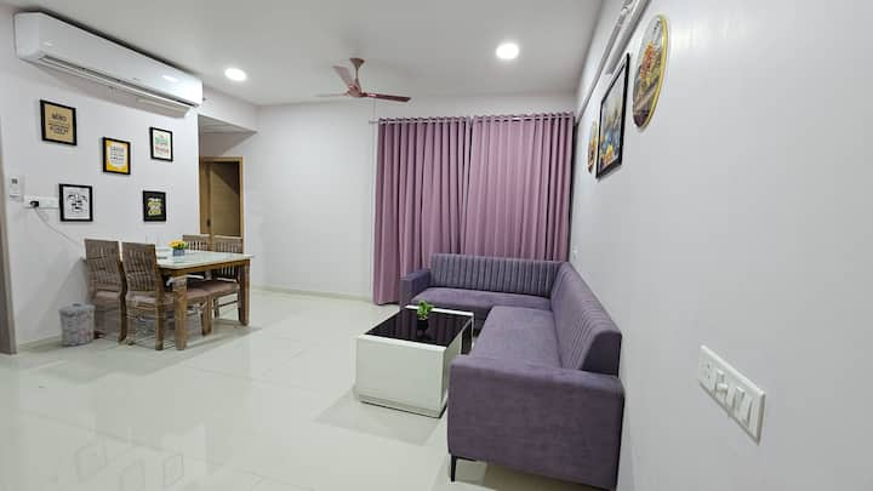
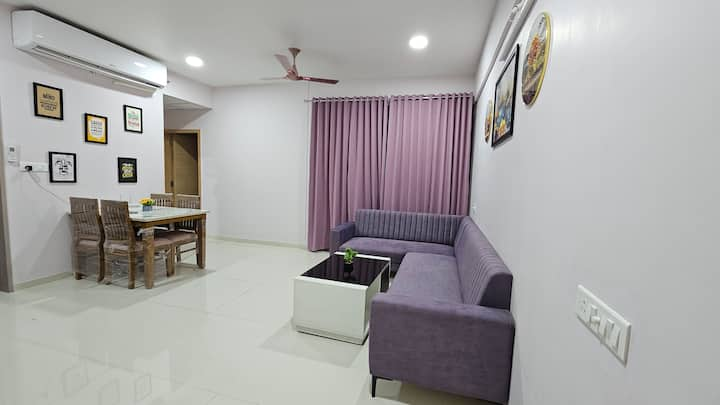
- trash can (78, 322)
